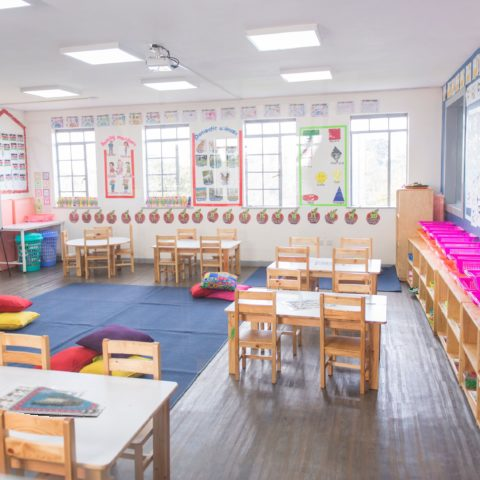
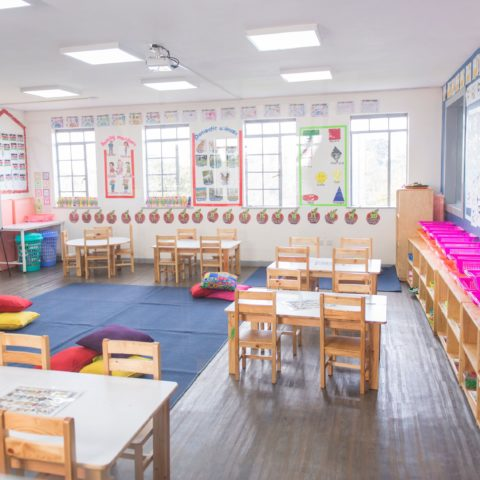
- postcard (64, 399)
